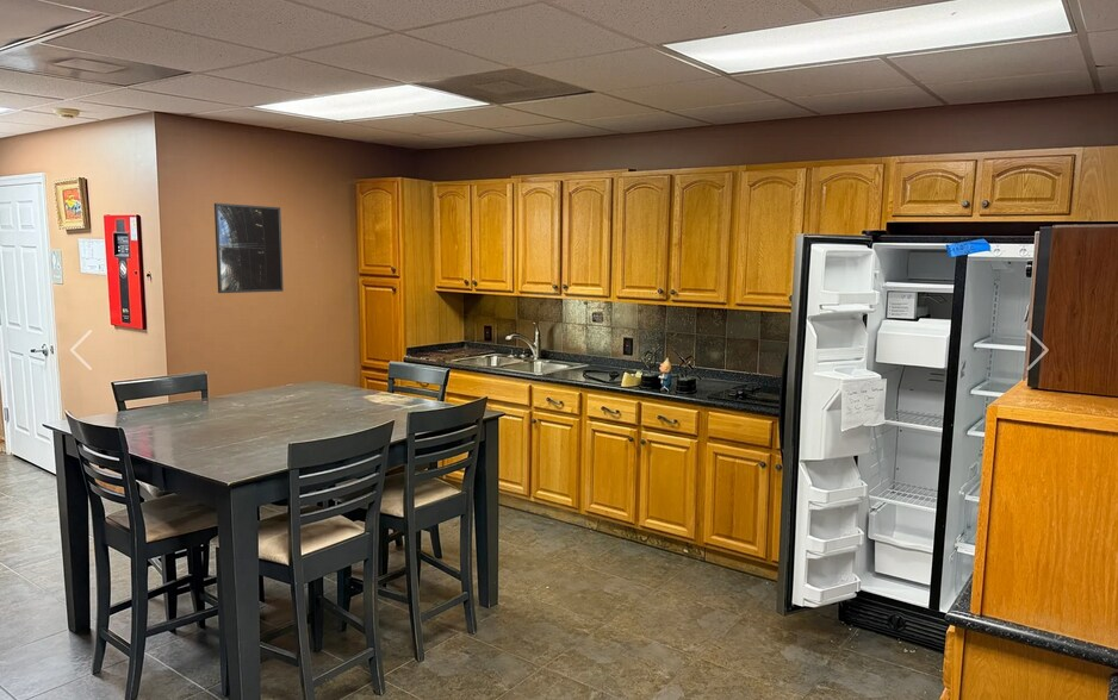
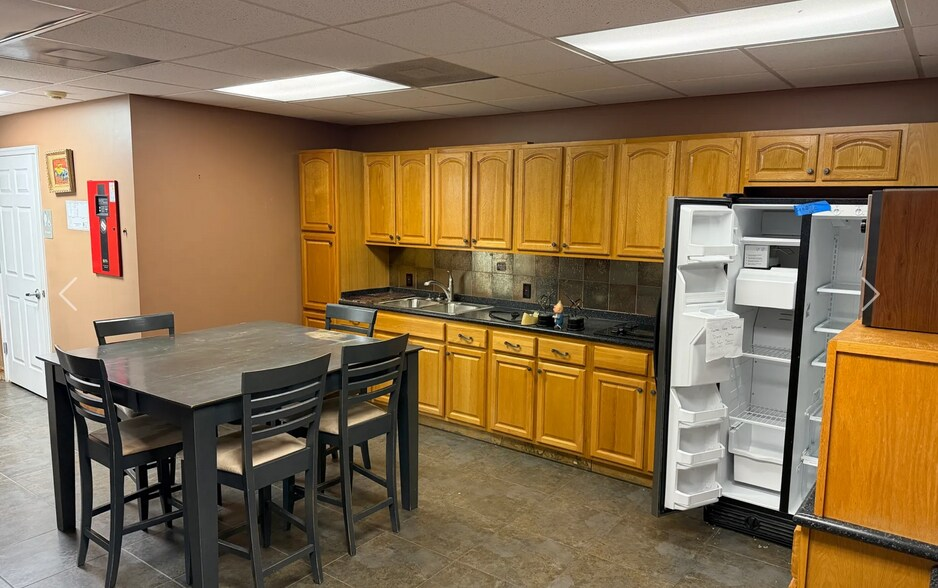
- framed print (249, 249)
